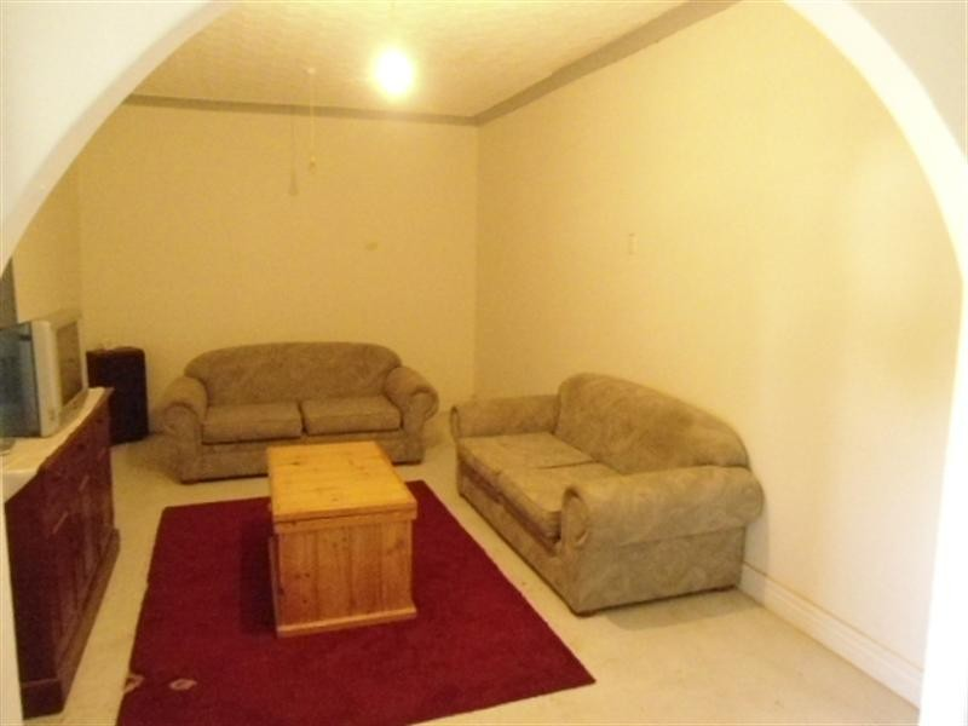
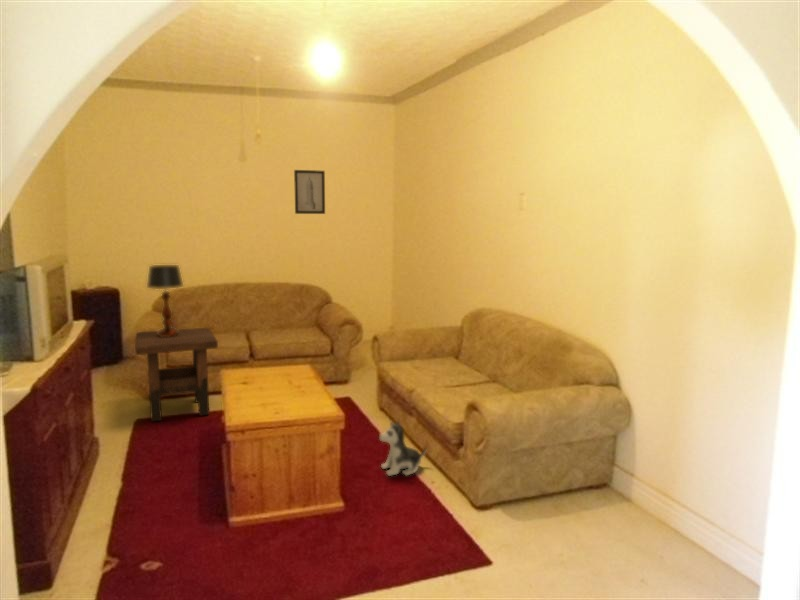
+ table lamp (166, 300)
+ wall art (309, 192)
+ plush toy (403, 443)
+ side table (177, 373)
